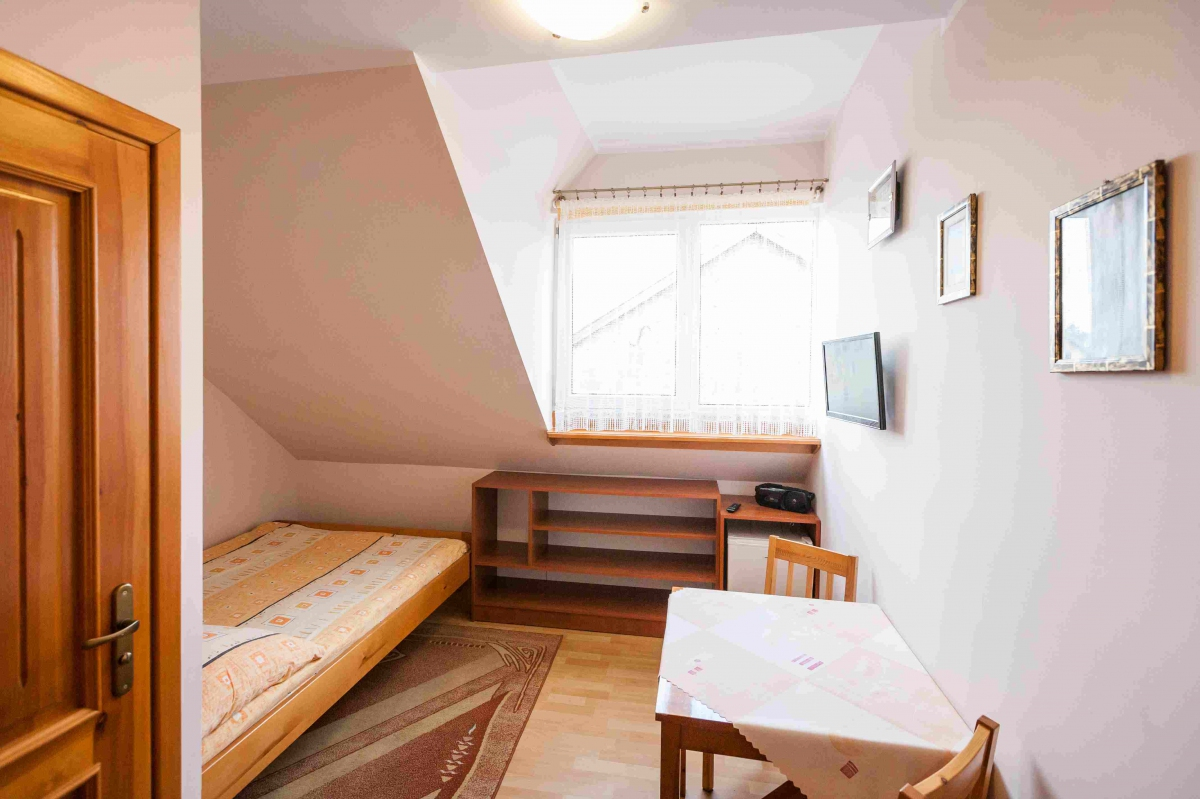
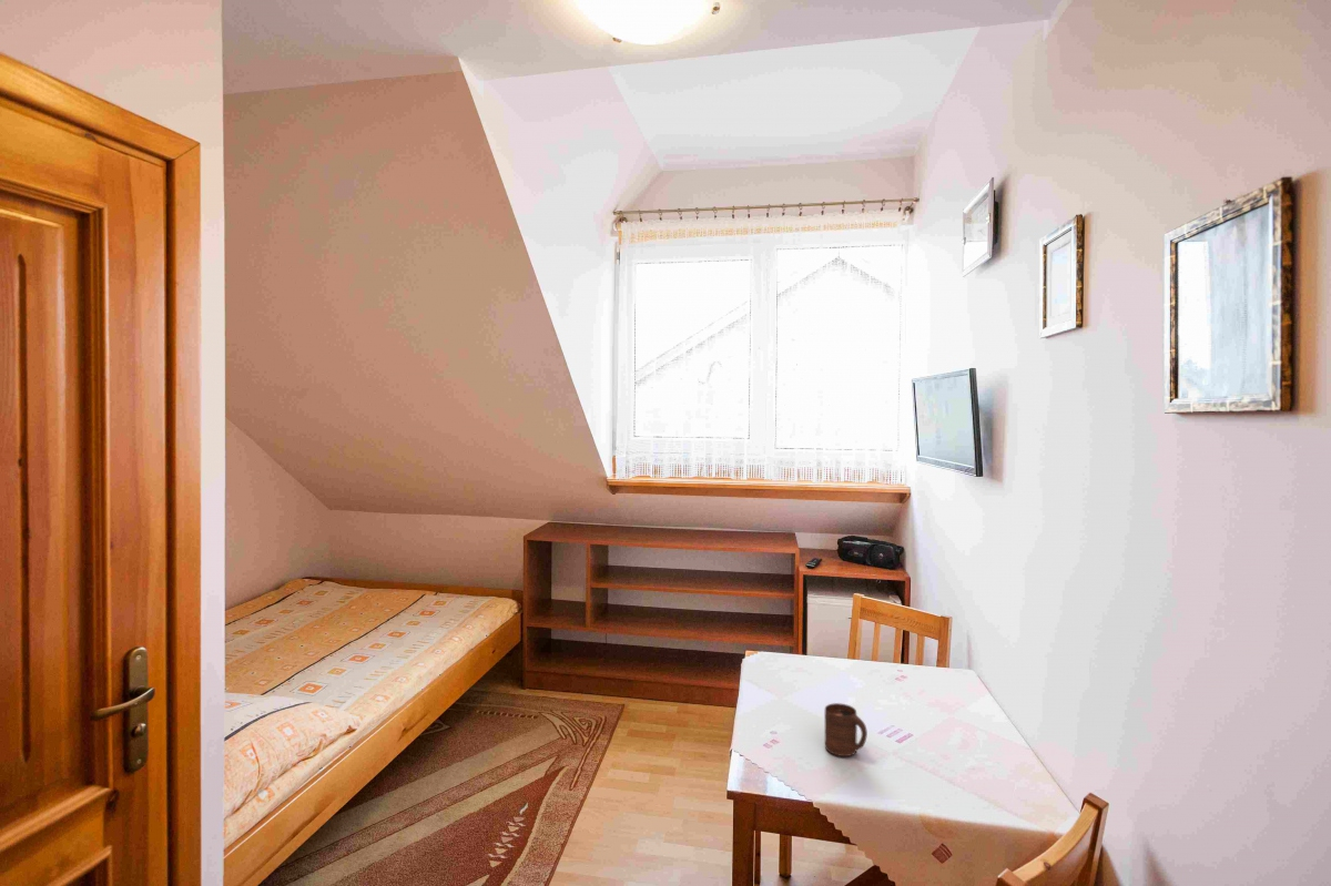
+ cup (845, 731)
